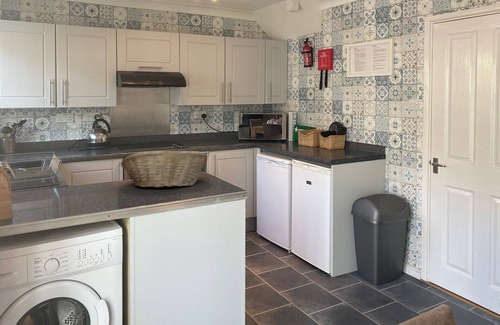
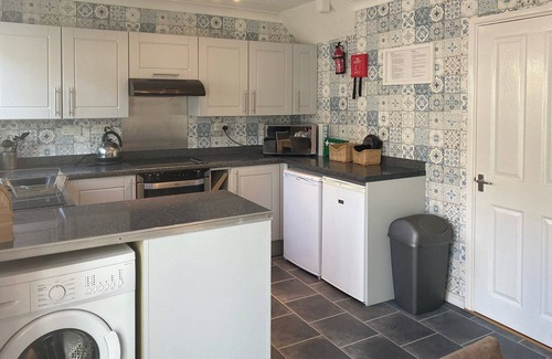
- fruit basket (165, 167)
